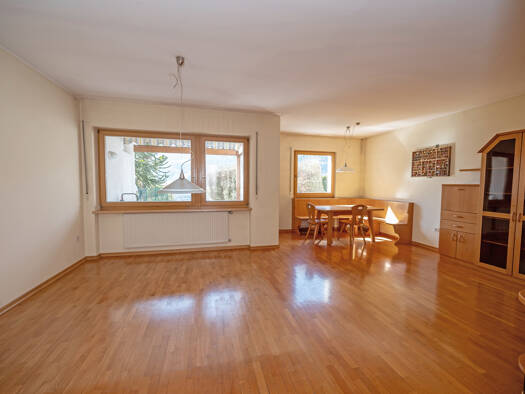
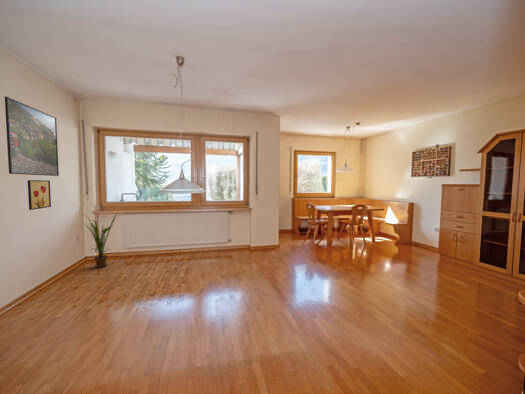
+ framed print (35, 142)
+ wall art (39, 194)
+ house plant (96, 240)
